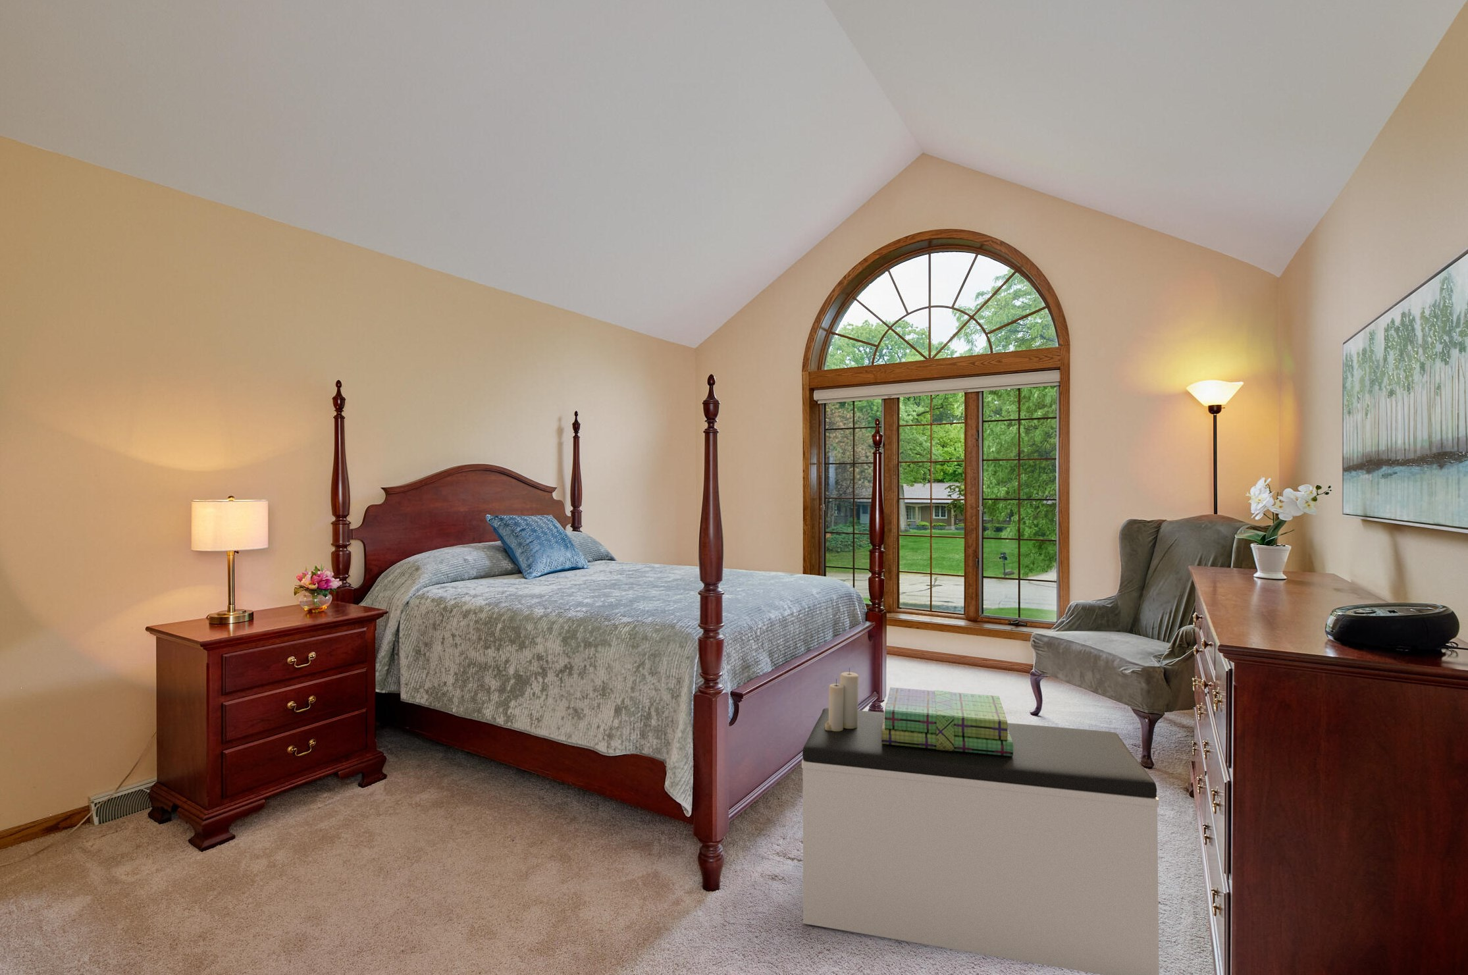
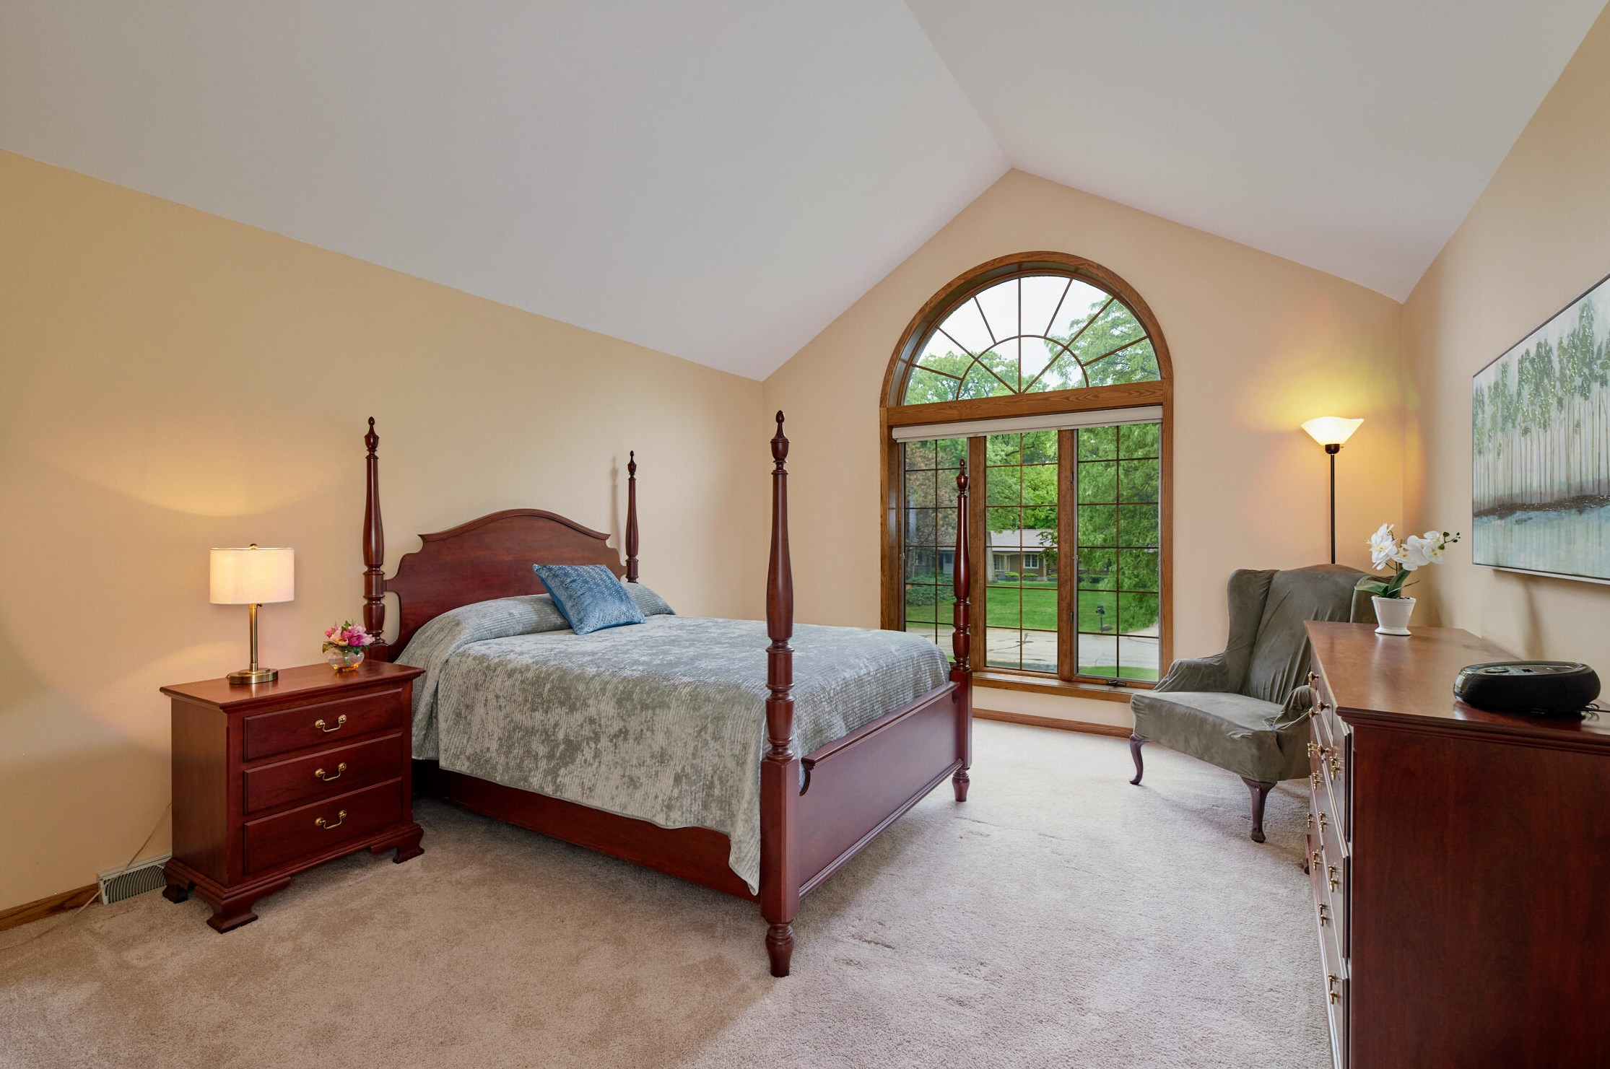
- stack of books (943, 717)
- candle (842, 695)
- bench (965, 823)
